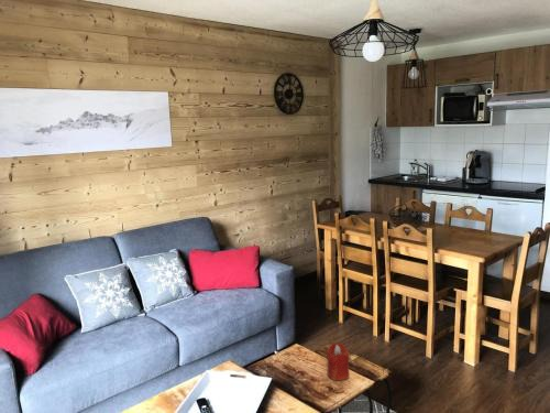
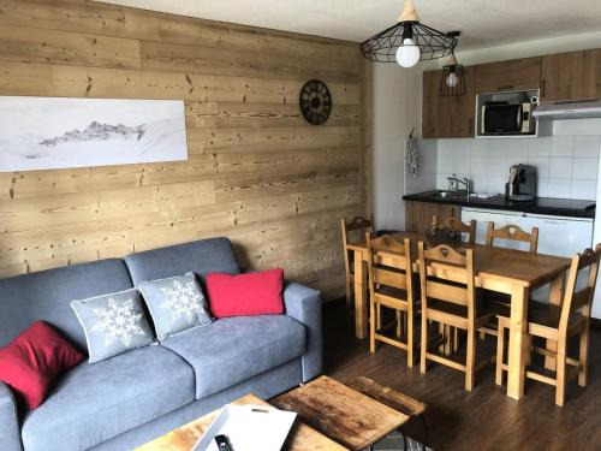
- candle (338, 359)
